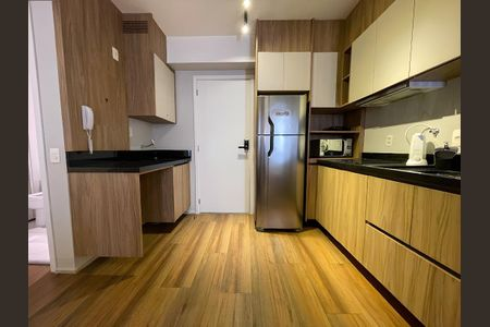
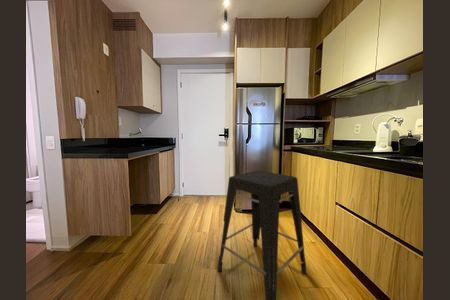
+ stool (262, 224)
